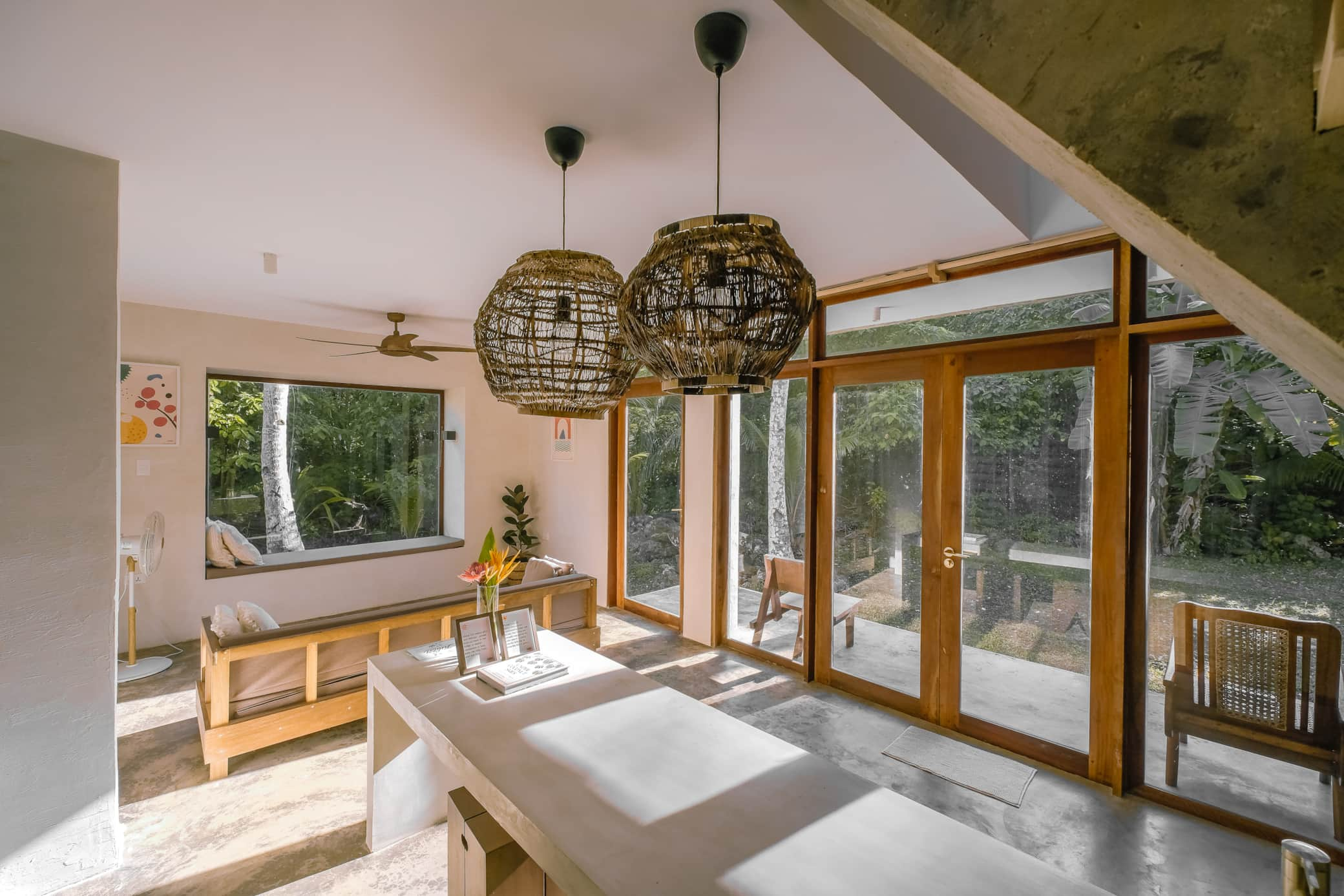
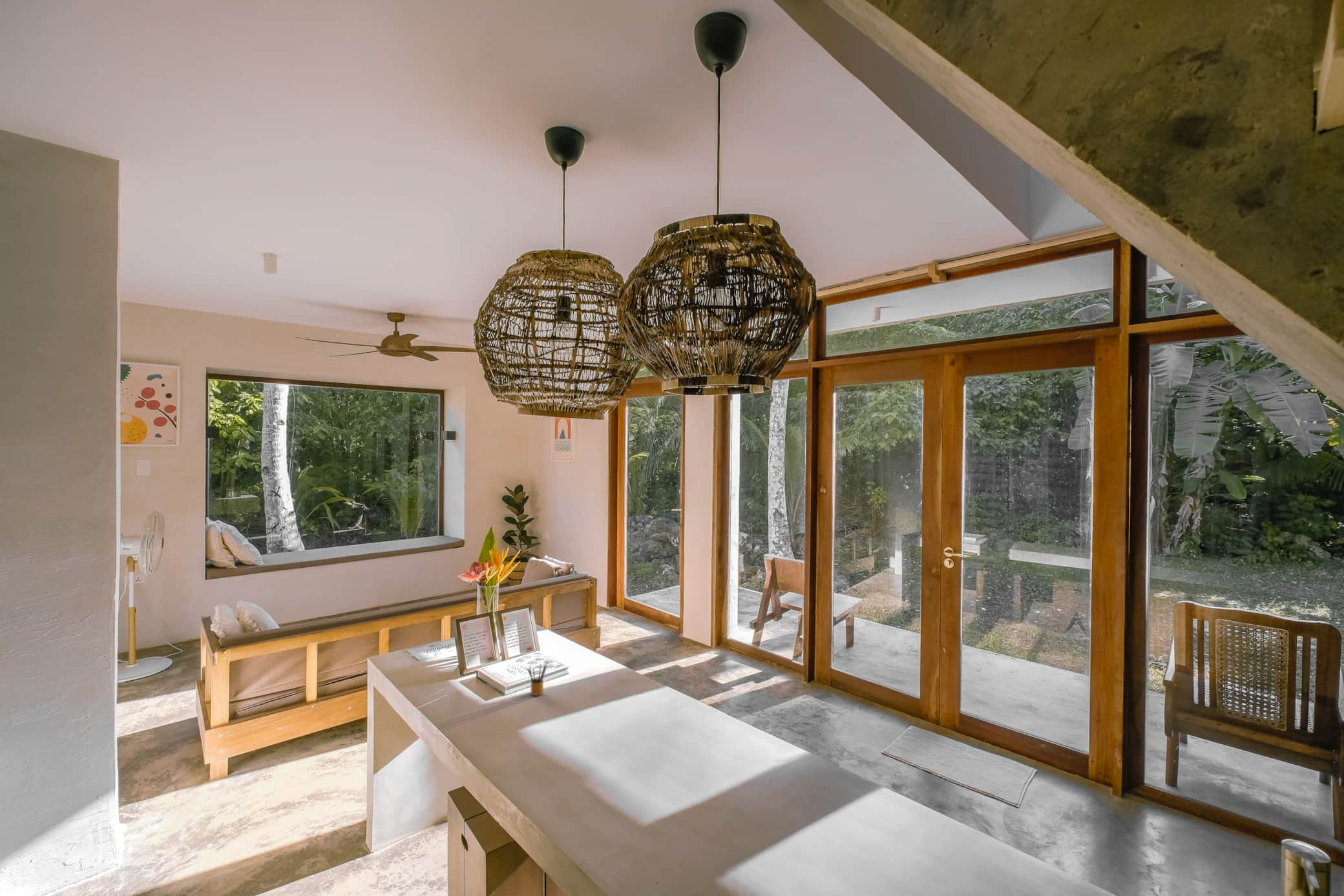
+ pencil box (536, 679)
